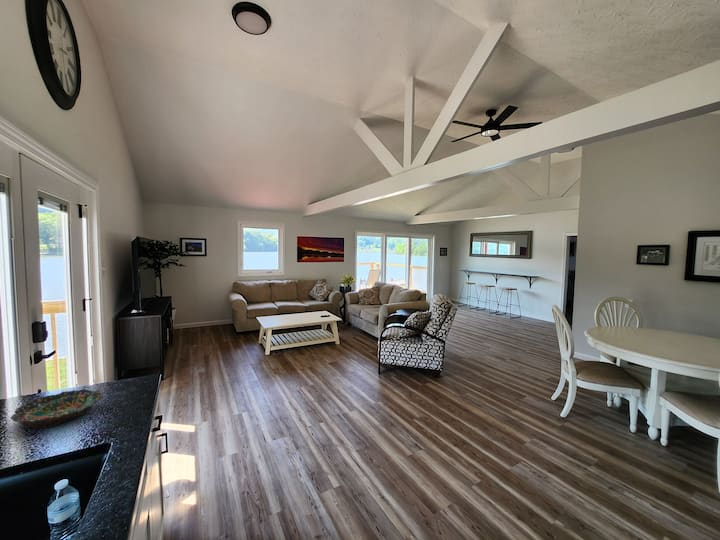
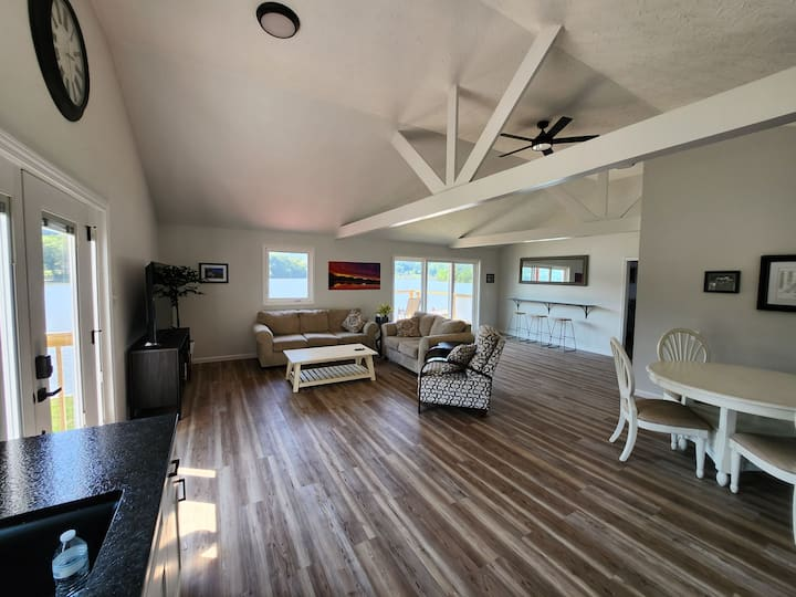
- bowl (60, 408)
